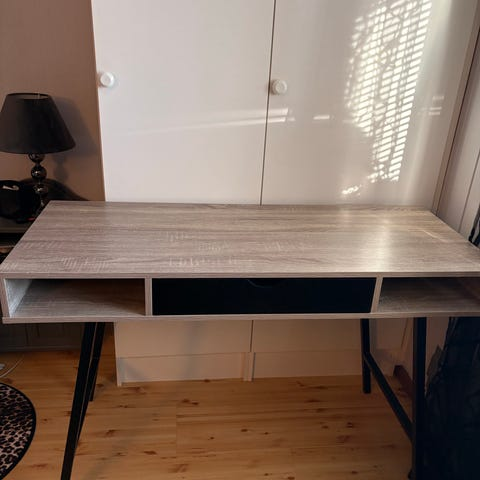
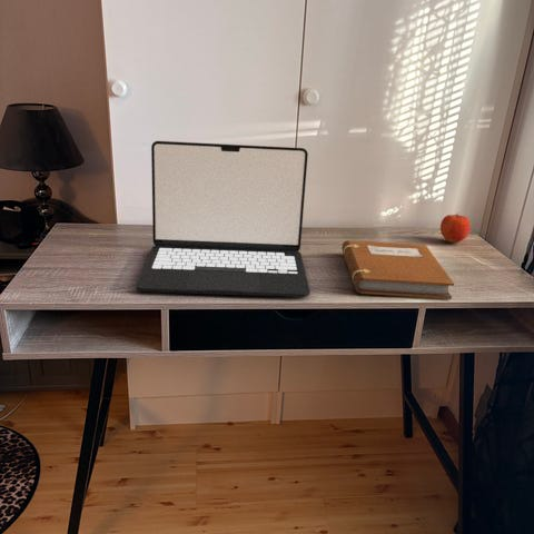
+ apple (454, 227)
+ notebook (392, 266)
+ laptop (227, 216)
